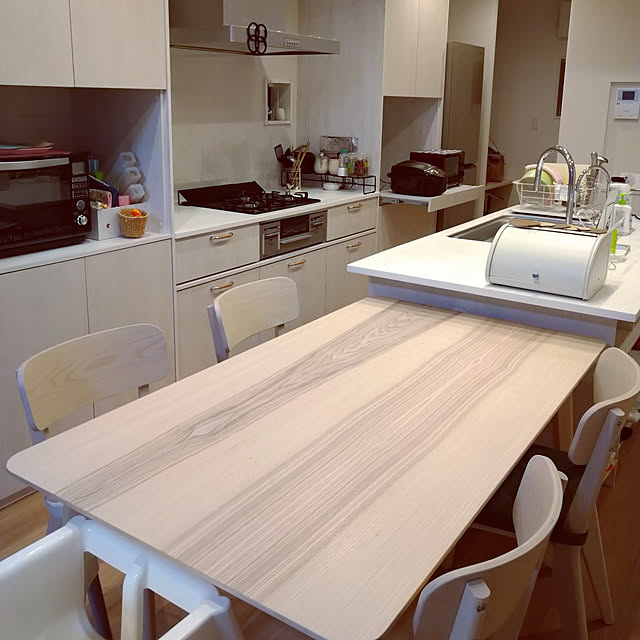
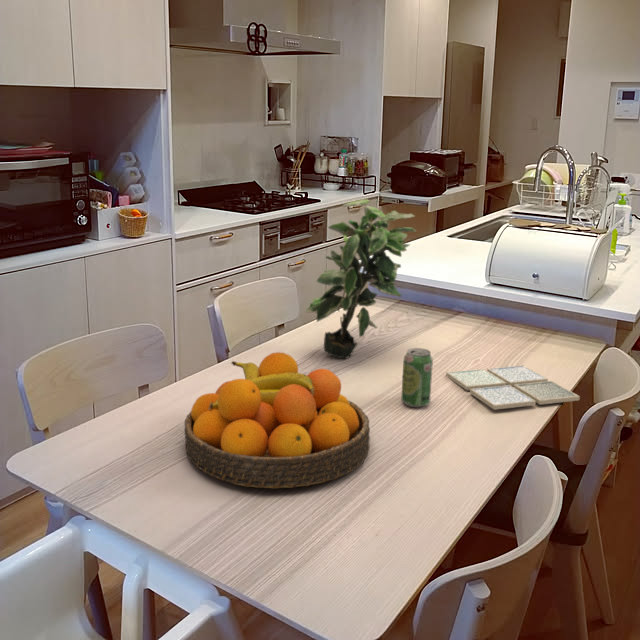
+ beverage can (417, 377)
+ fruit bowl (277, 406)
+ drink coaster (509, 385)
+ potted plant (361, 281)
